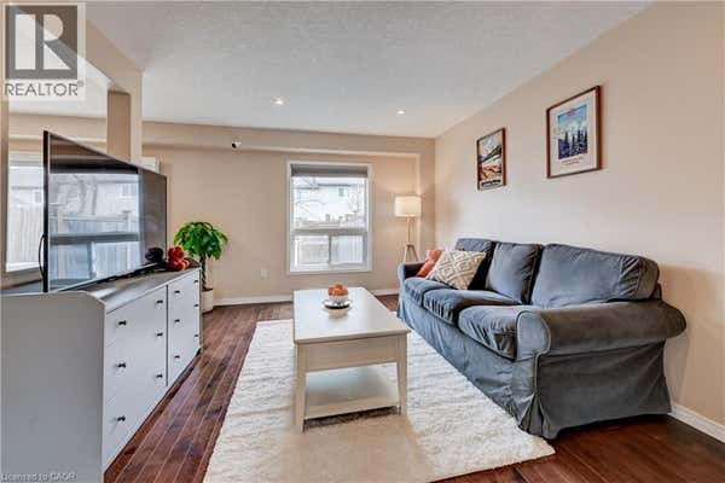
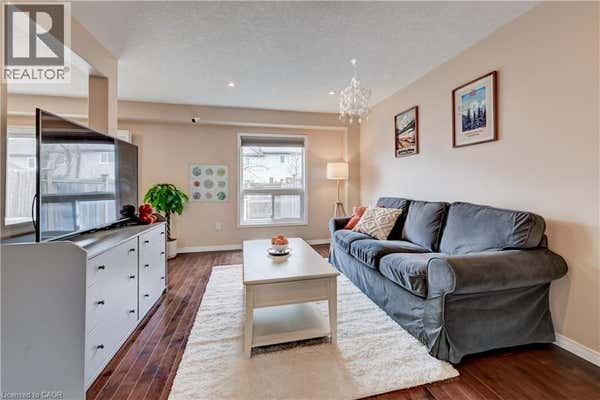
+ chandelier (355, 89)
+ wall art (209, 183)
